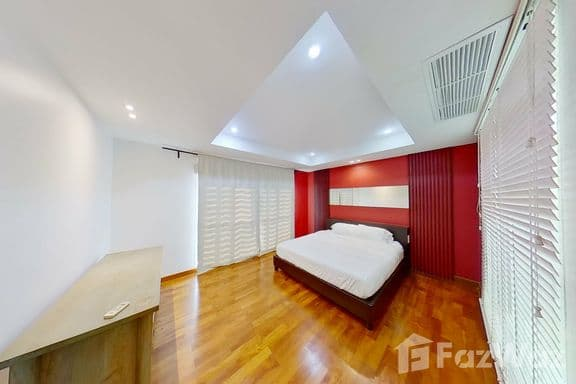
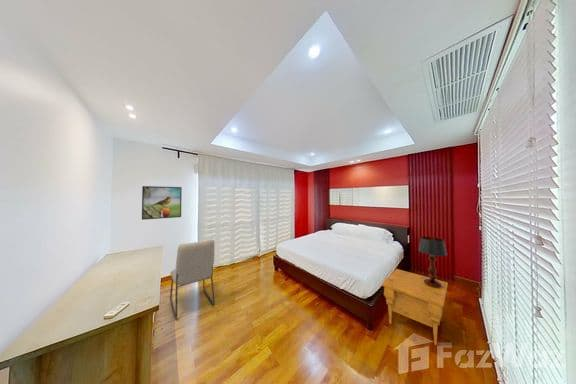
+ table lamp (432, 261)
+ nightstand (415, 302)
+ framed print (162, 202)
+ chair (192, 271)
